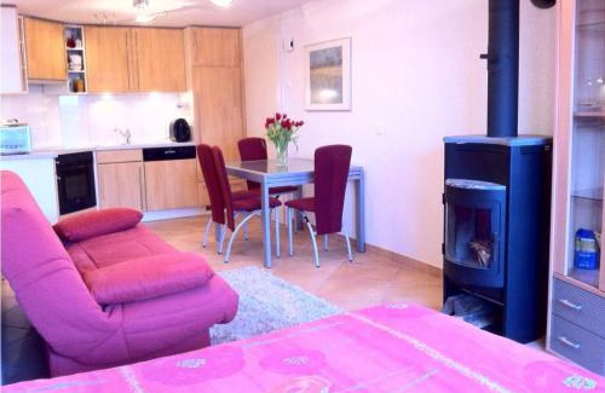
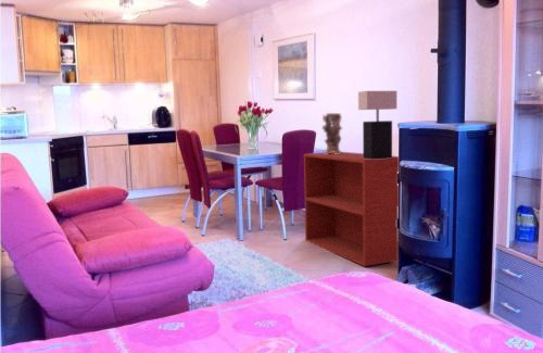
+ decorative vase (333, 133)
+ table lamp (377, 124)
+ tv stand (351, 202)
